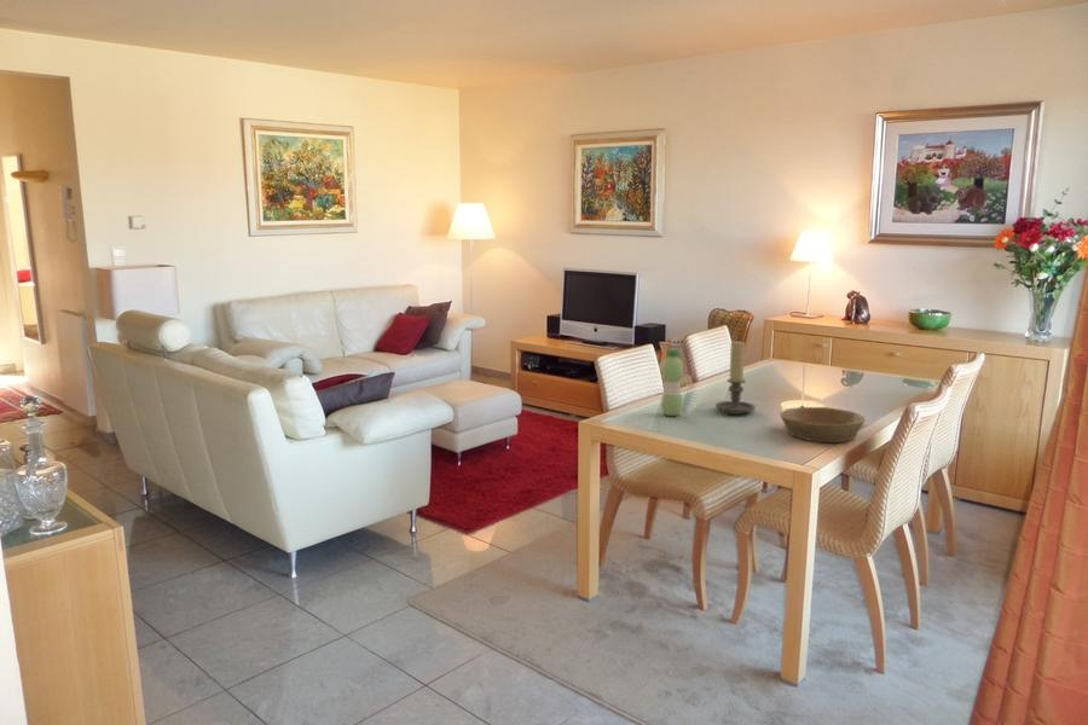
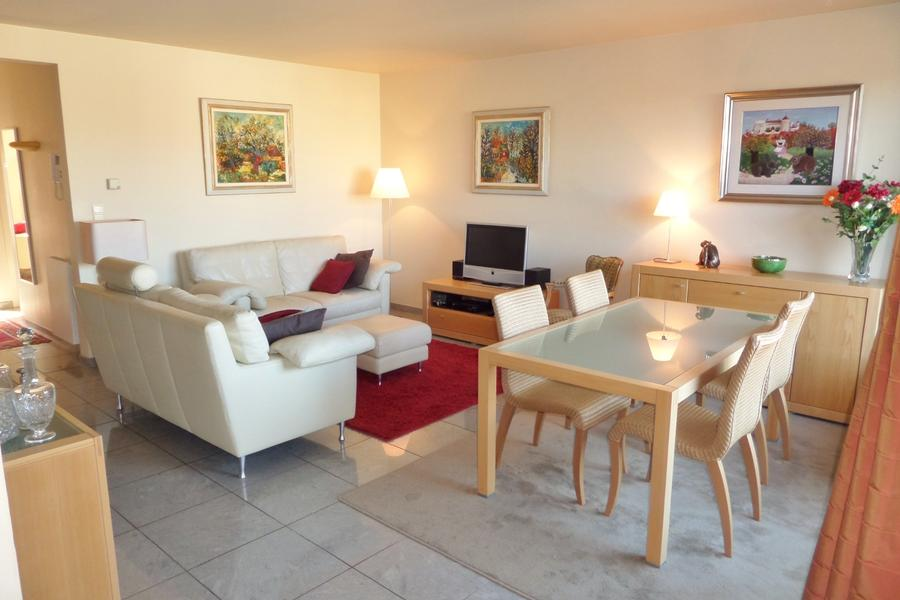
- water bottle (672, 382)
- bowl (821, 424)
- candle holder (734, 376)
